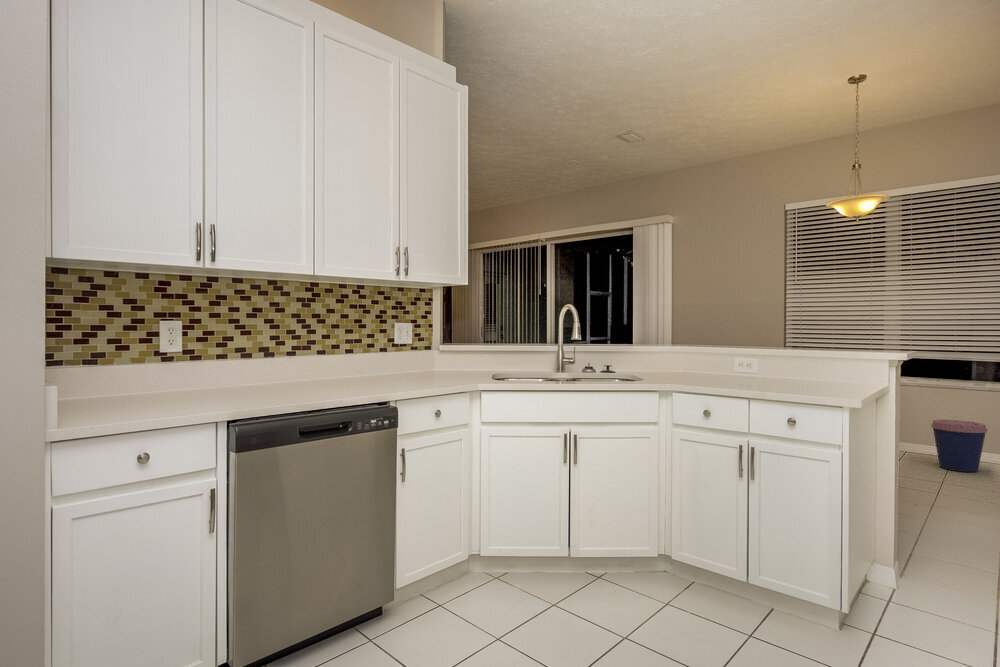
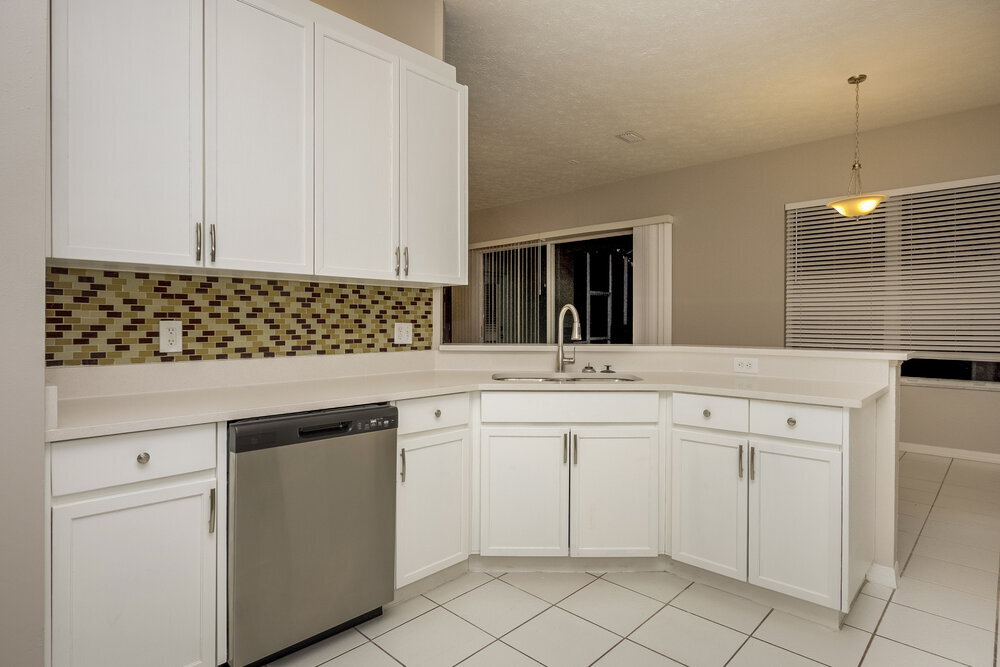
- coffee cup (958, 445)
